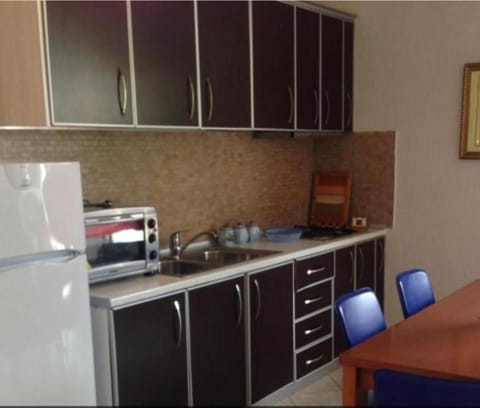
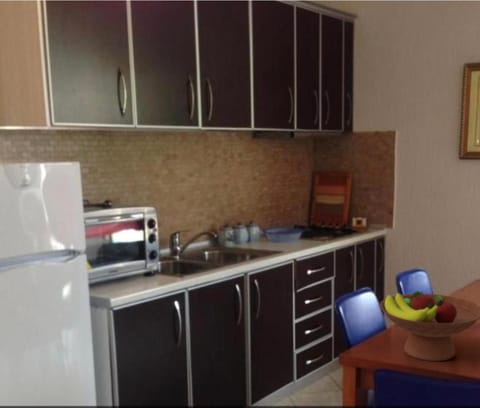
+ fruit bowl (430, 321)
